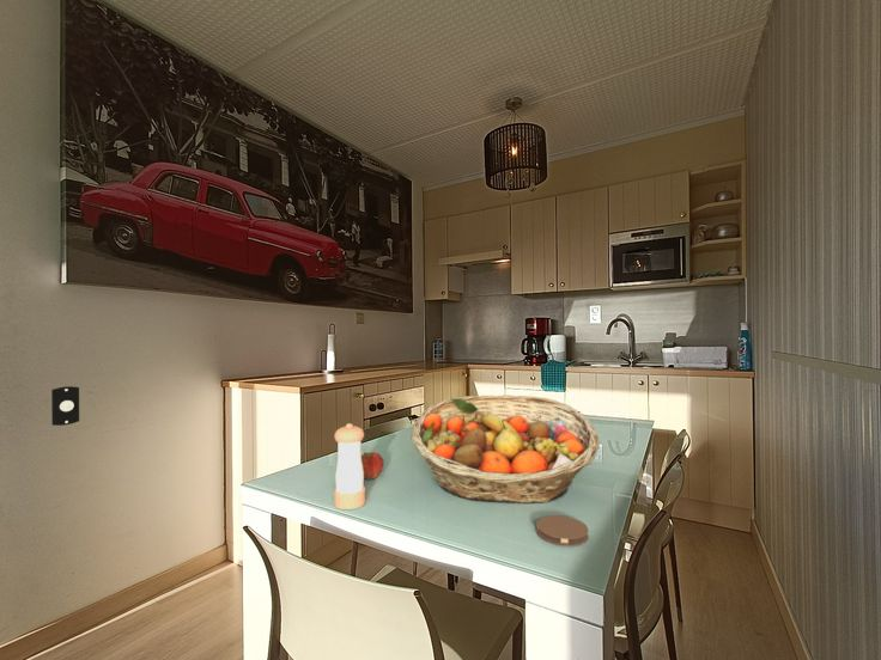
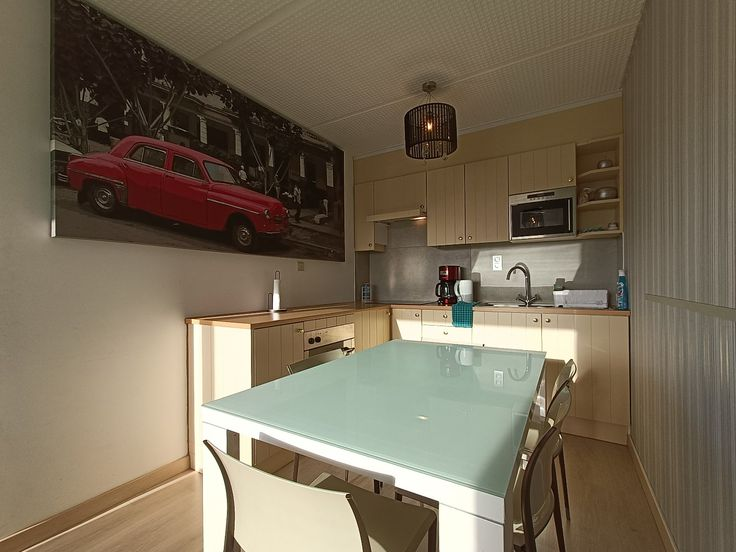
- light switch (66, 405)
- pepper shaker (350, 463)
- apple (370, 464)
- coaster (561, 530)
- fruit basket (502, 442)
